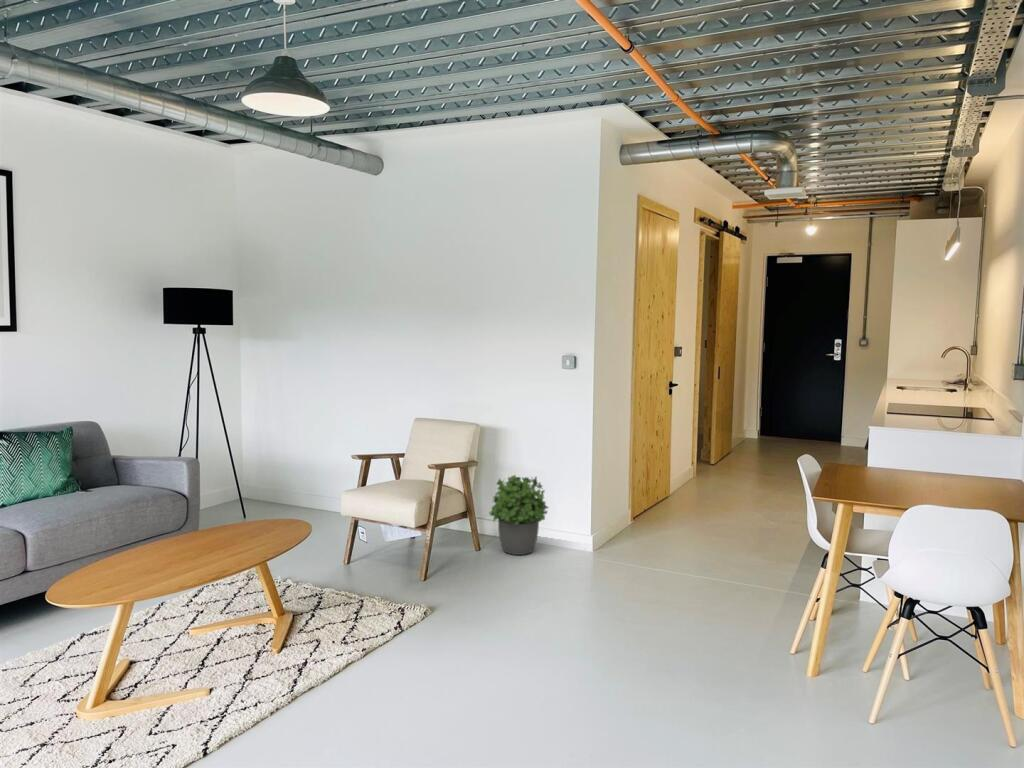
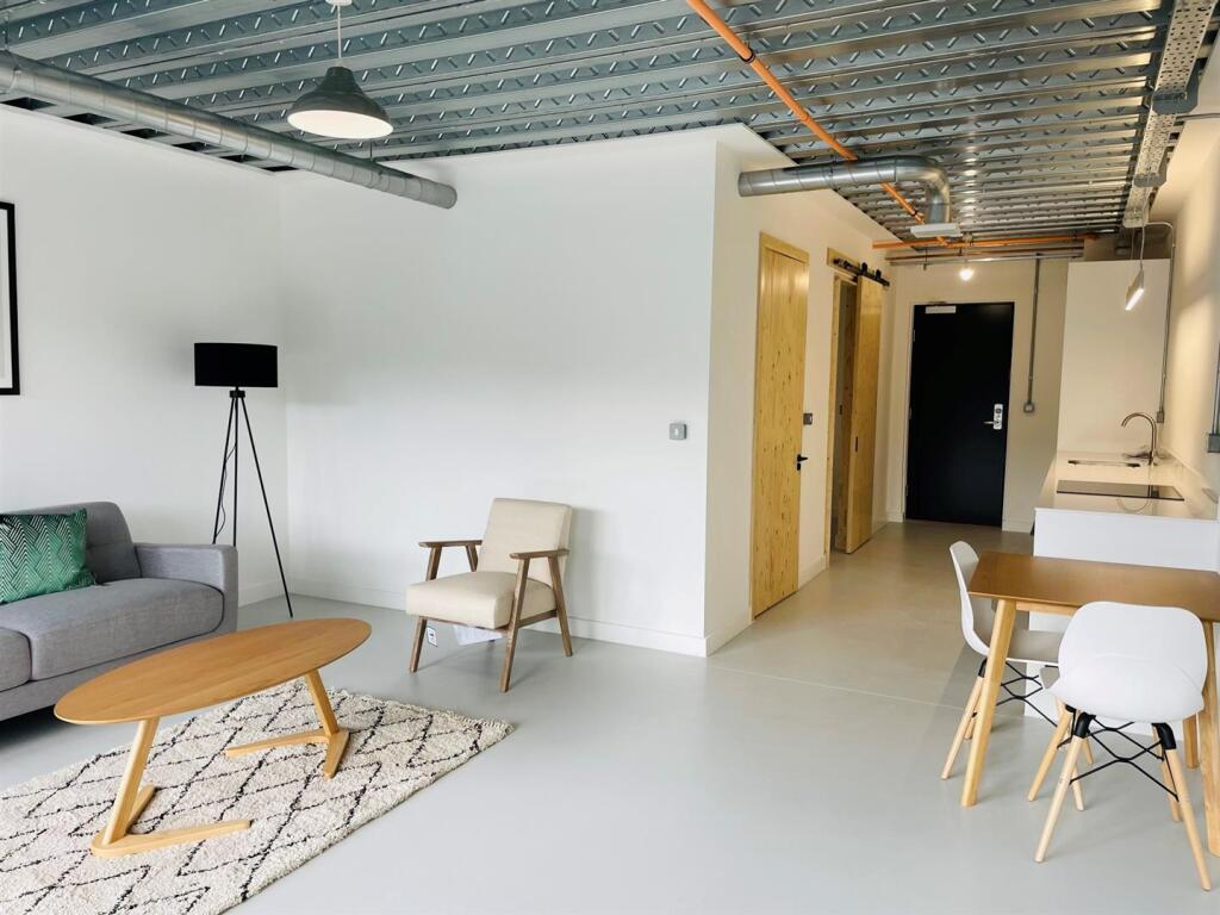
- potted plant (518, 512)
